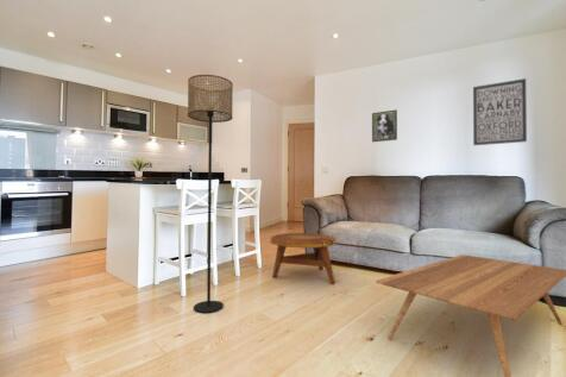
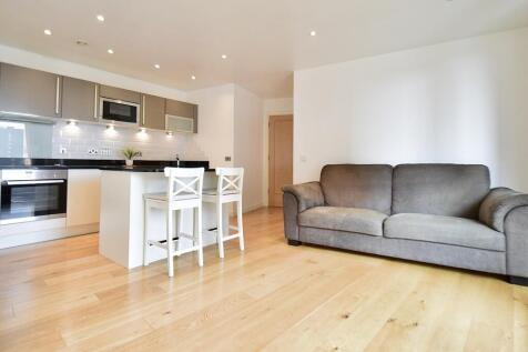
- side table (302, 256)
- floor lamp (209, 194)
- wall art (498, 113)
- coffee table (479, 302)
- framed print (384, 126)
